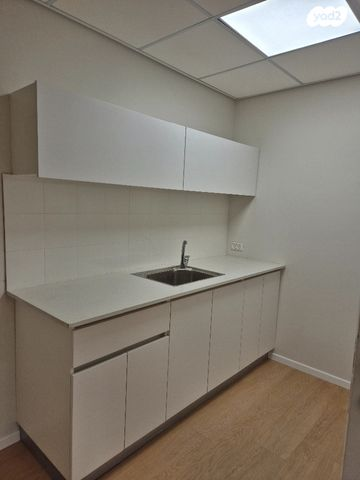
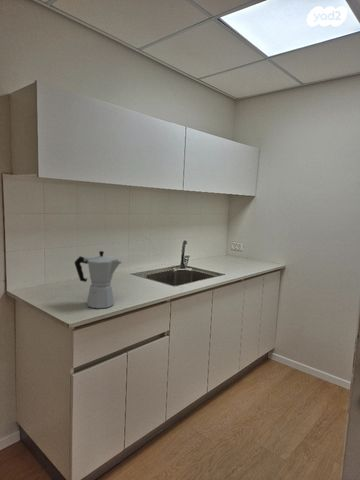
+ moka pot (97, 277)
